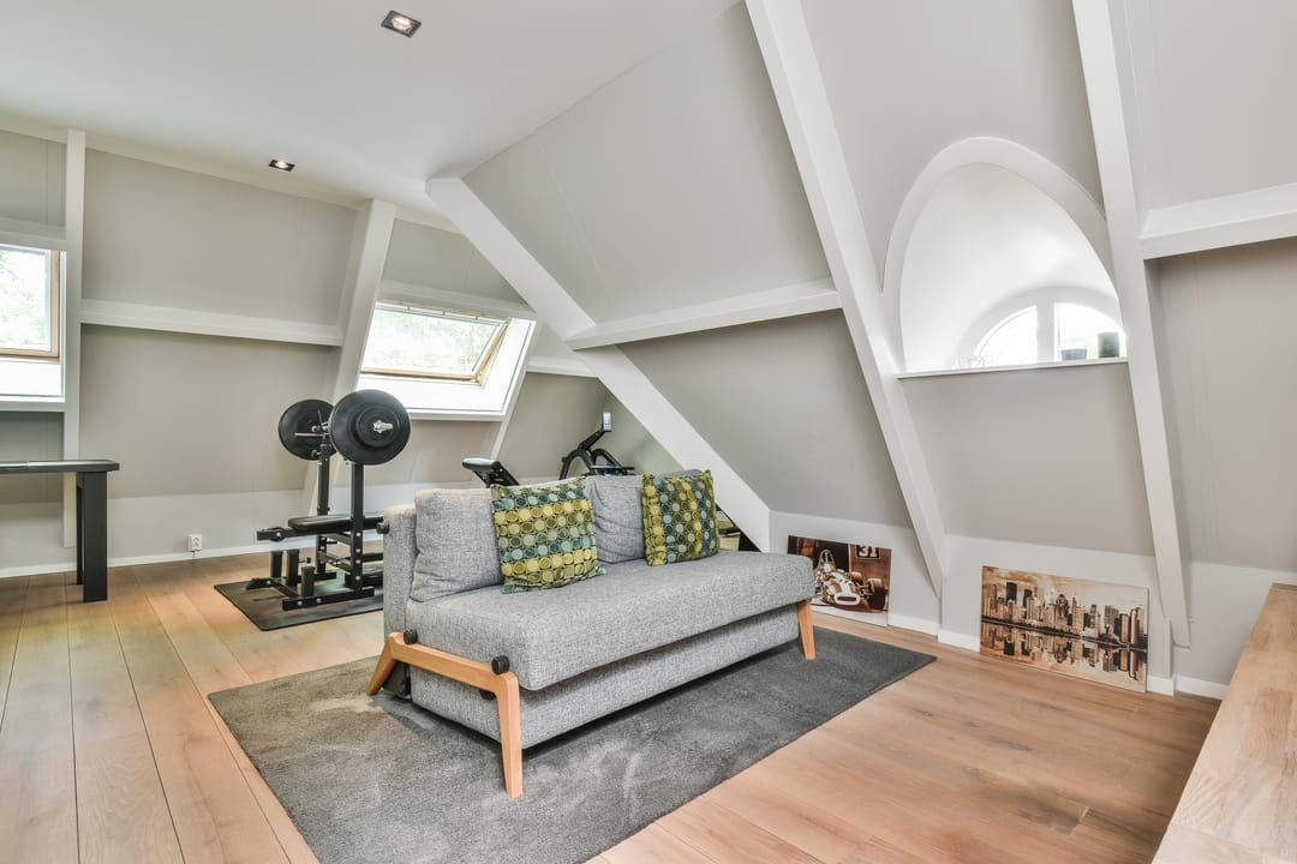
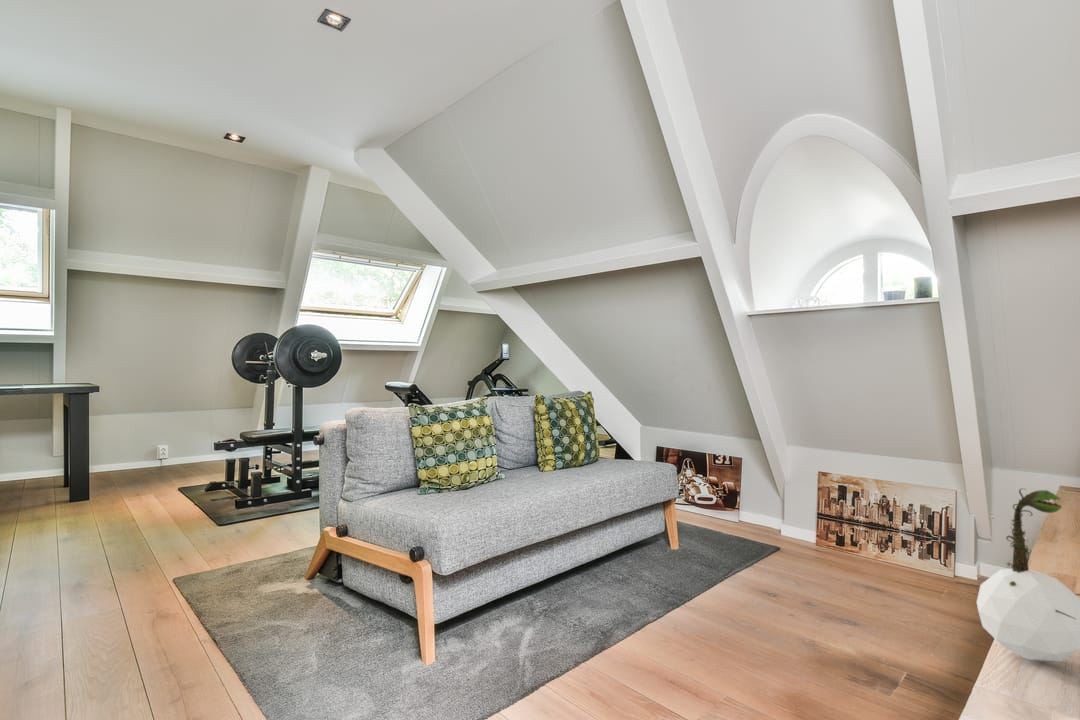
+ plant (1014, 570)
